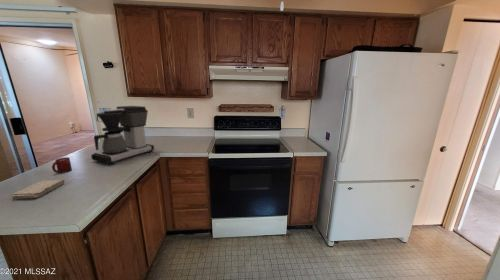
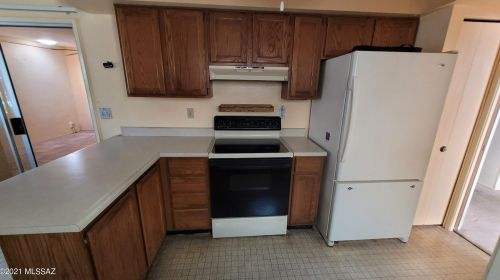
- cup (61, 165)
- washcloth (39, 188)
- coffee maker (122, 131)
